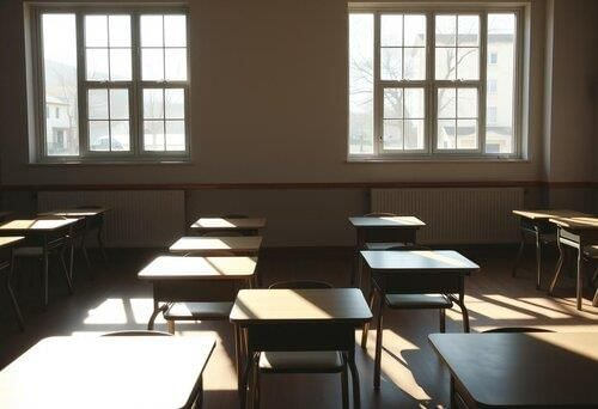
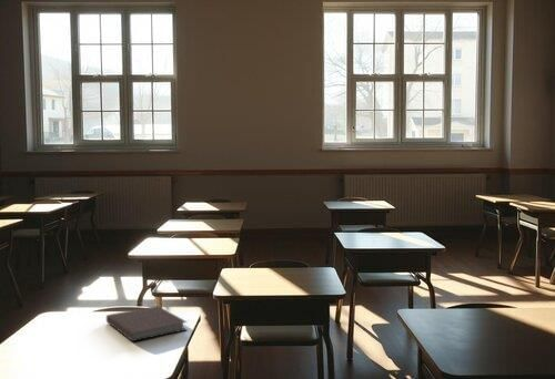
+ notebook (145, 321)
